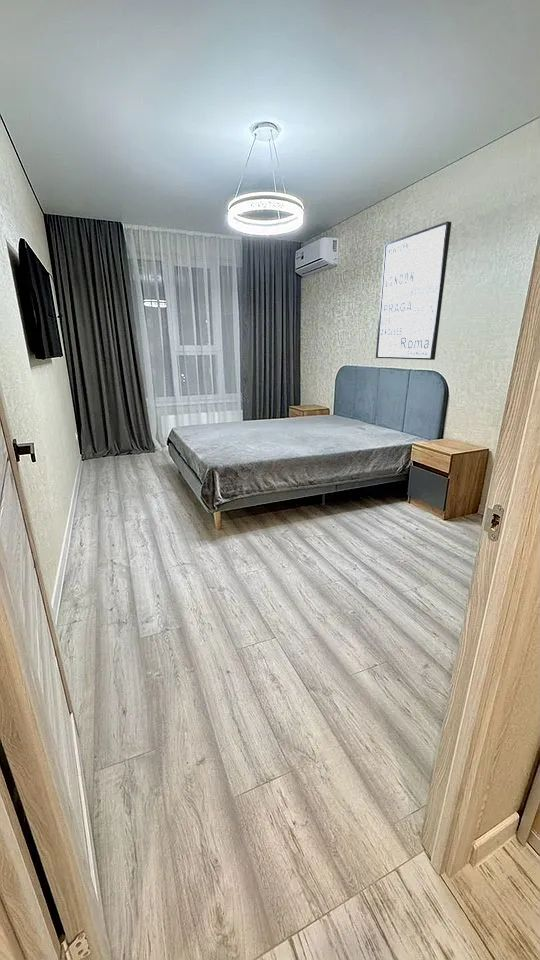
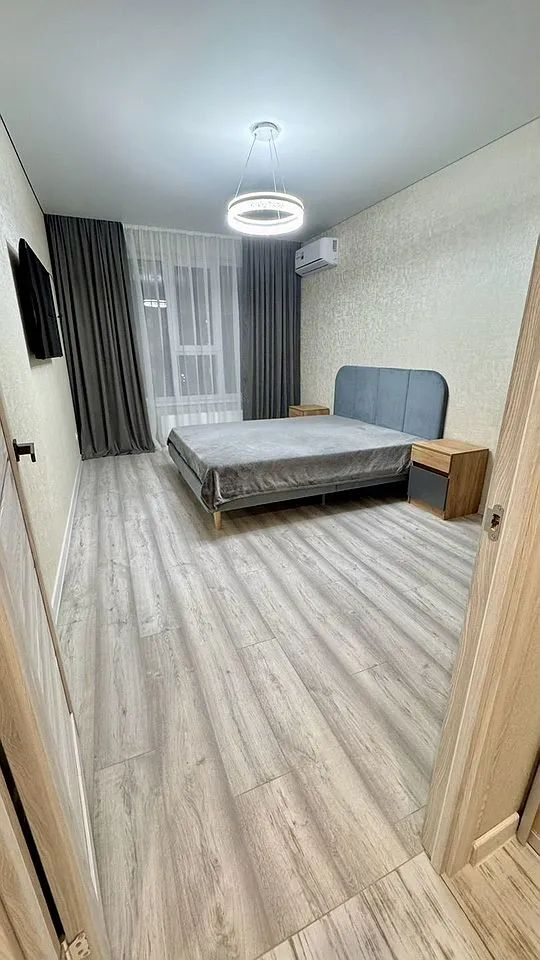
- wall art (408, 299)
